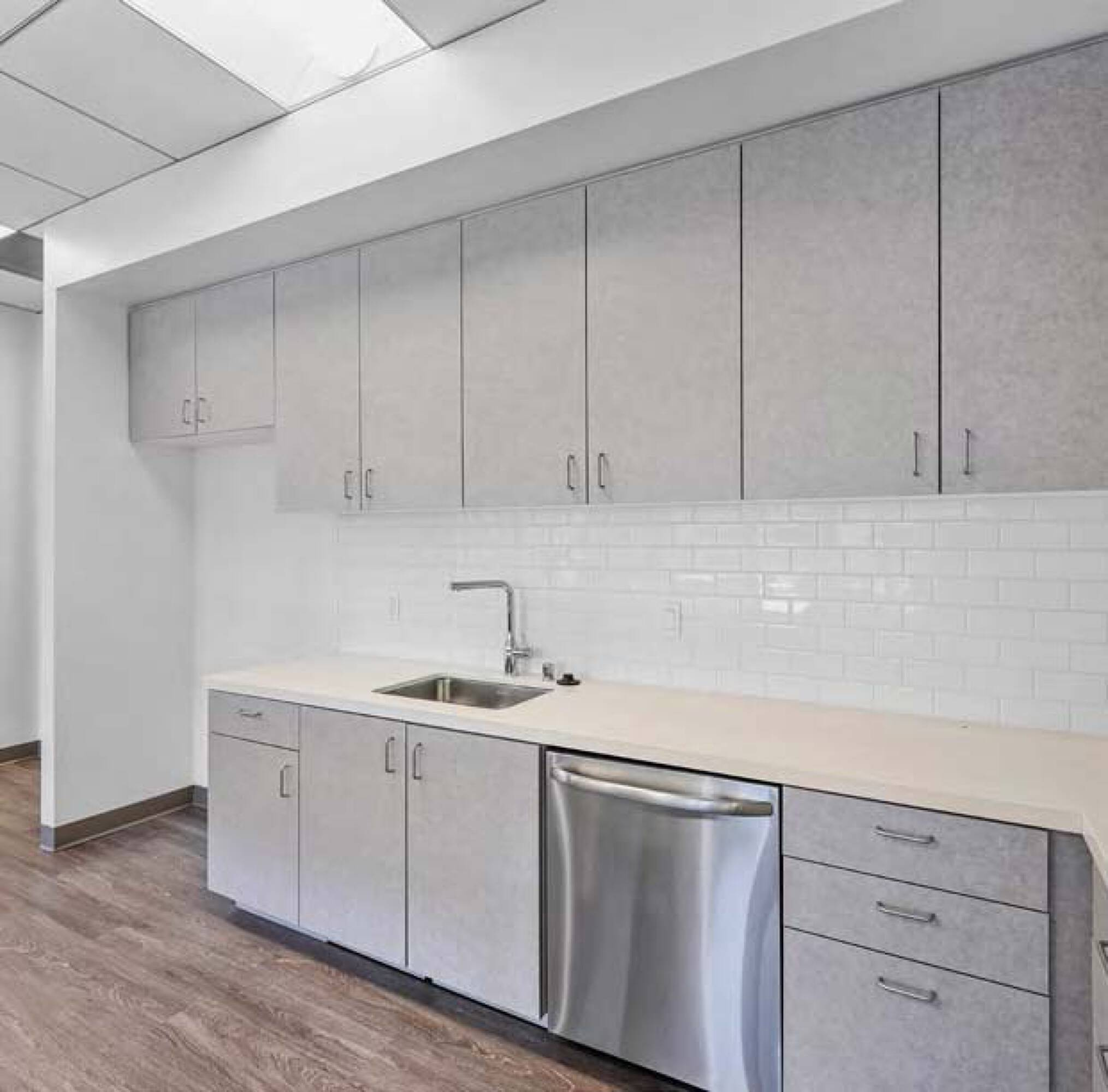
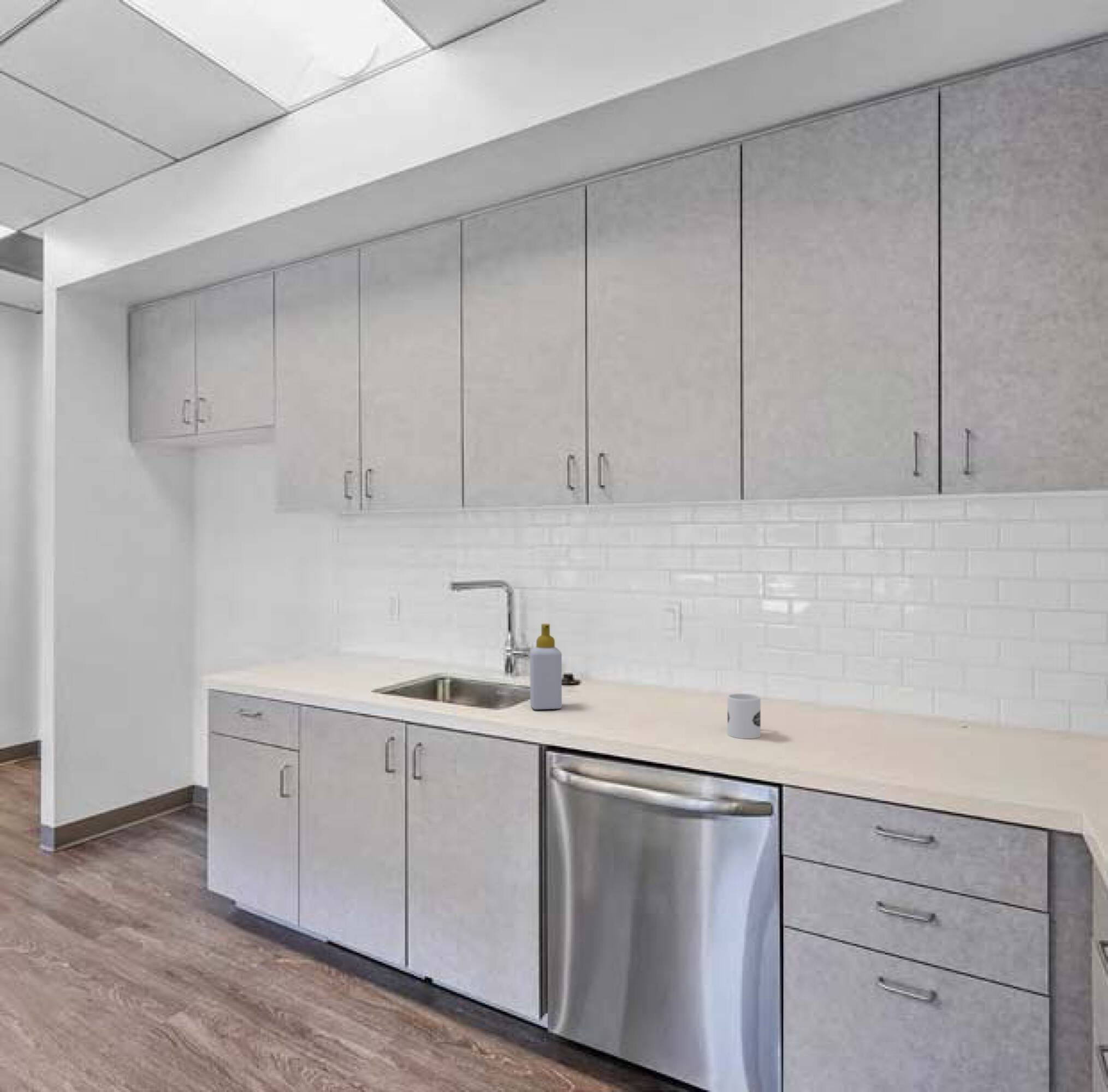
+ soap bottle (546, 665)
+ mug (746, 714)
